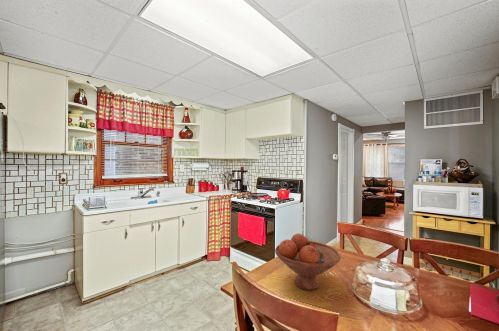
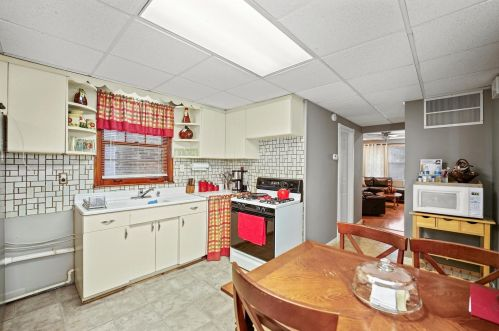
- fruit bowl (306, 261)
